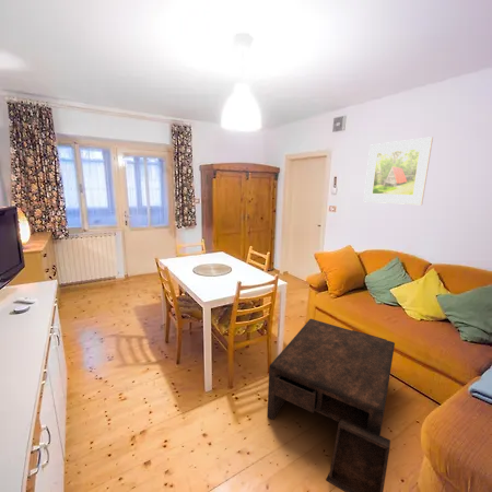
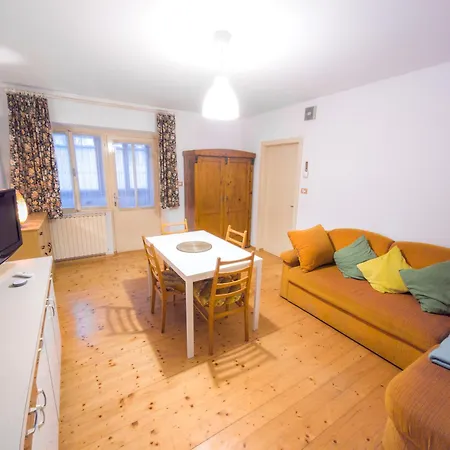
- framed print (394, 173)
- coffee table (336, 383)
